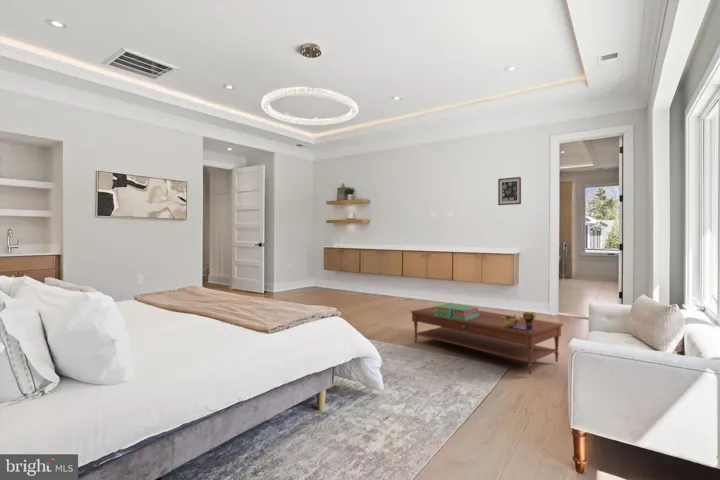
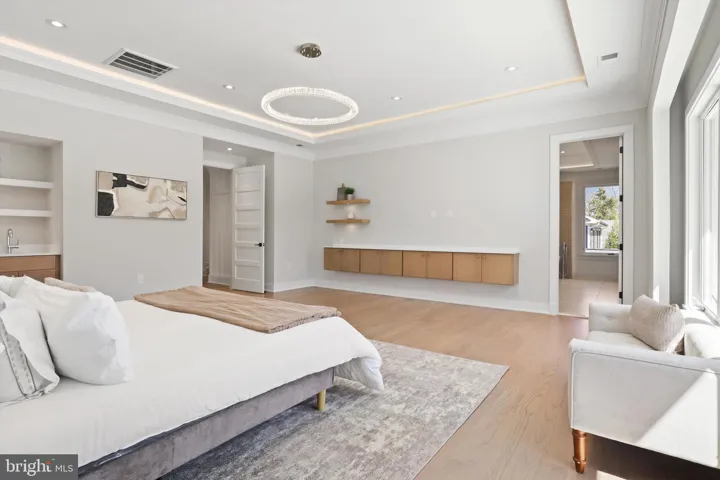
- coffee table (480, 334)
- stack of books (455, 311)
- decorative bowl (518, 319)
- wall art (509, 191)
